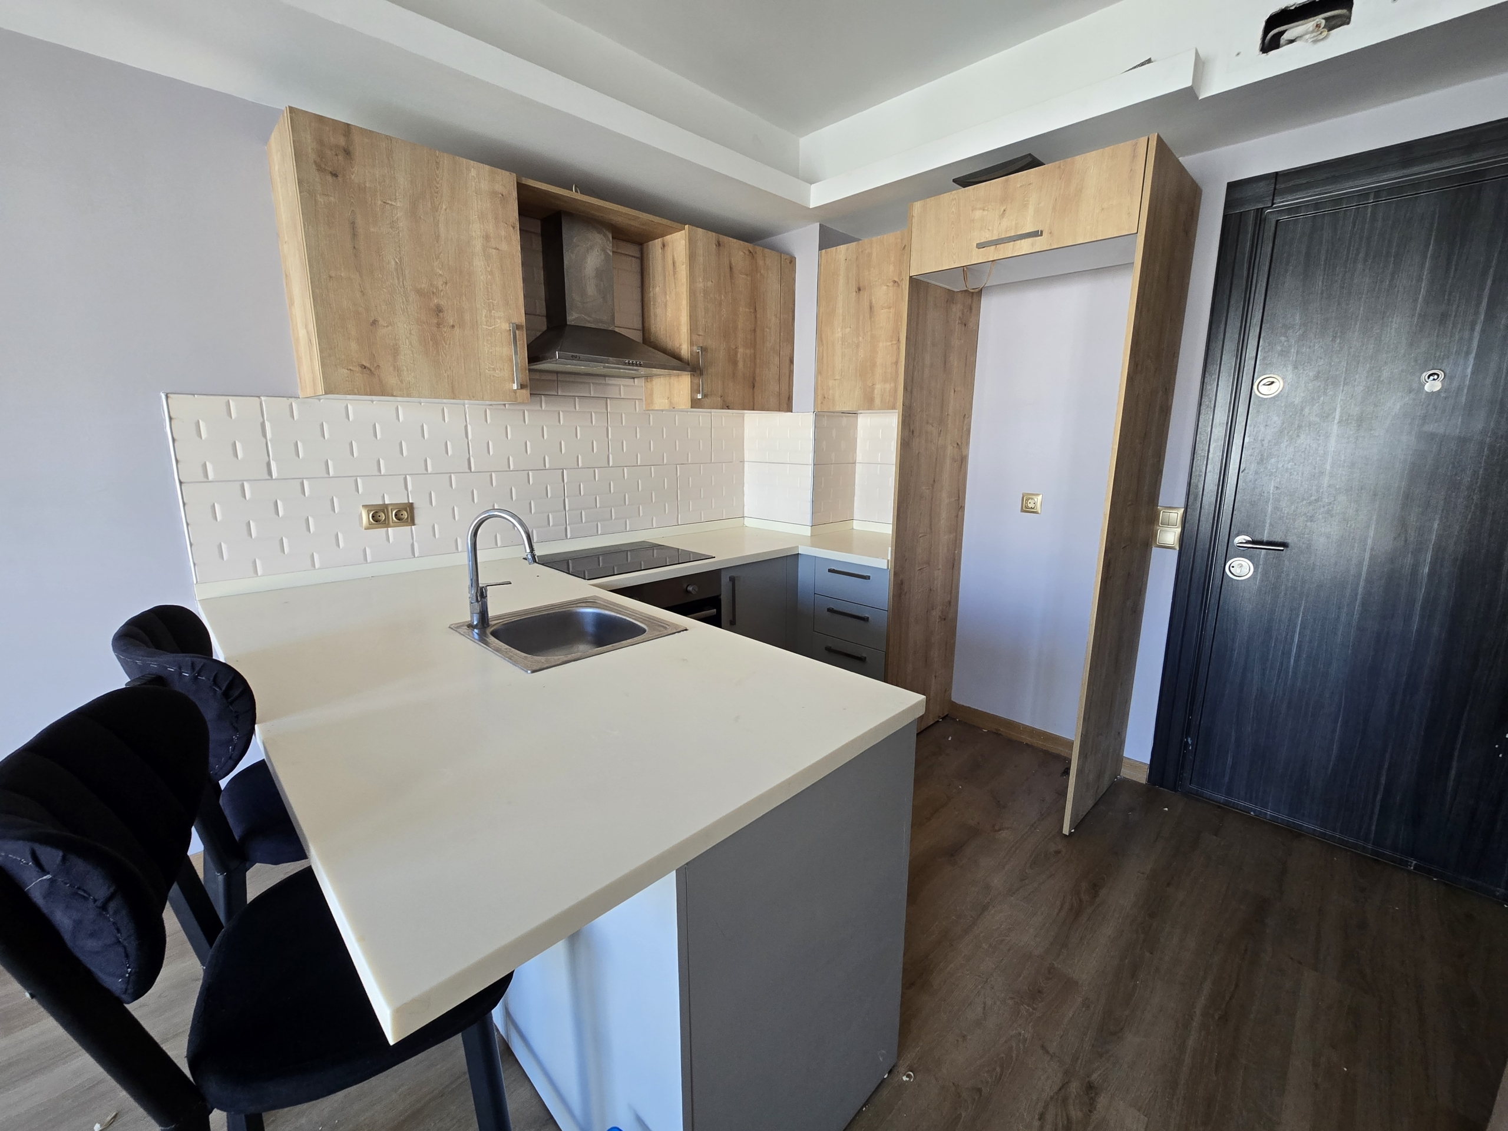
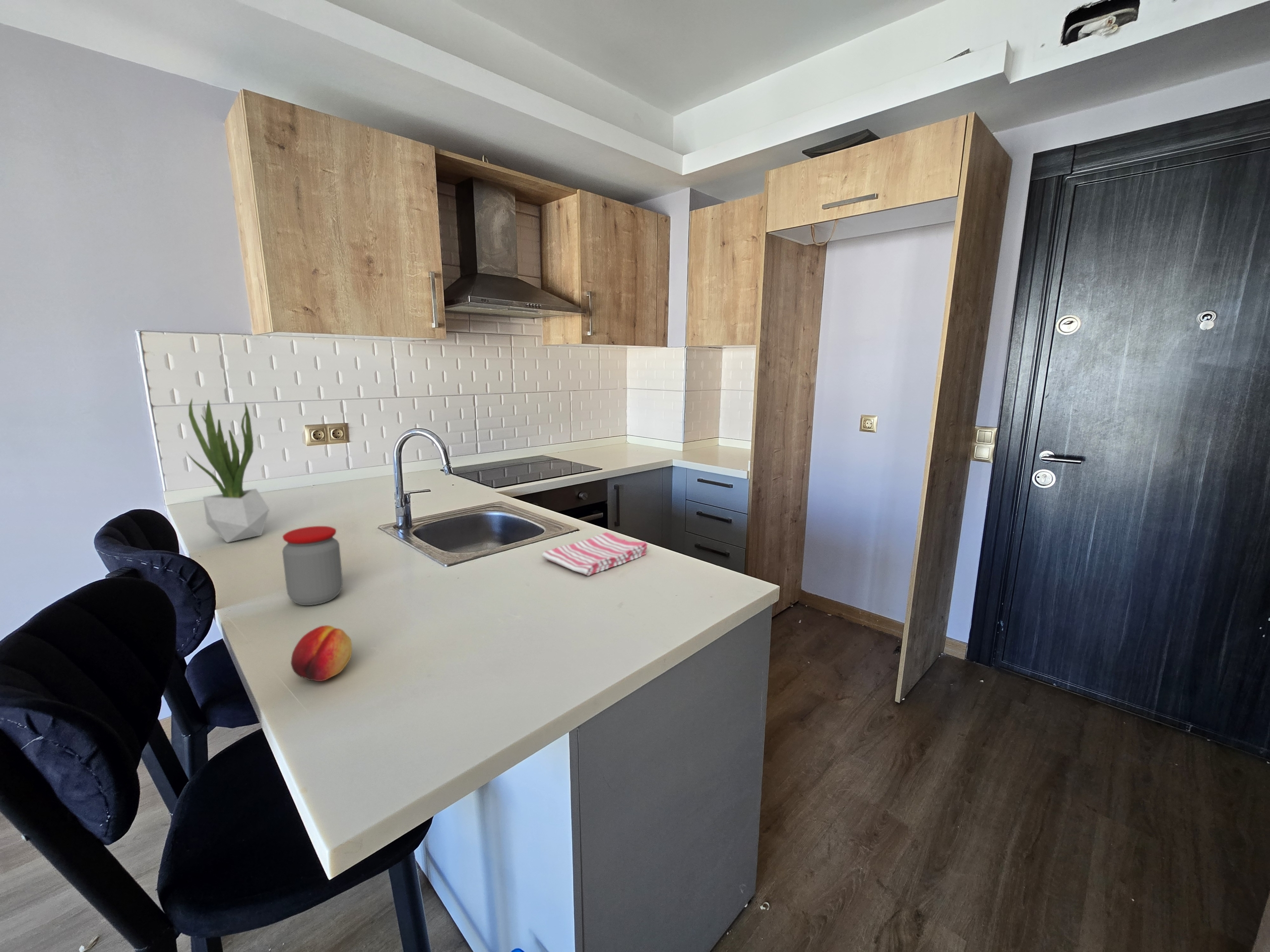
+ dish towel (596, 550)
+ fruit (322, 652)
+ potted plant (228, 471)
+ jar (313, 565)
